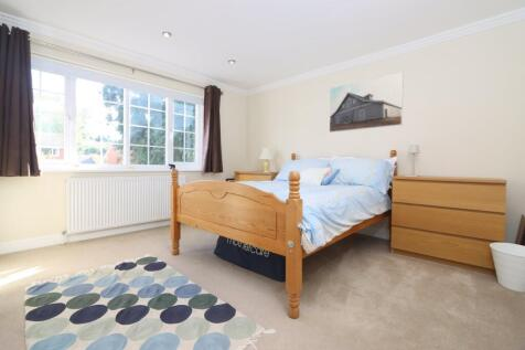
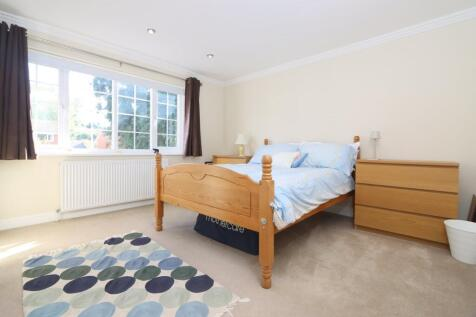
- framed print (363, 105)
